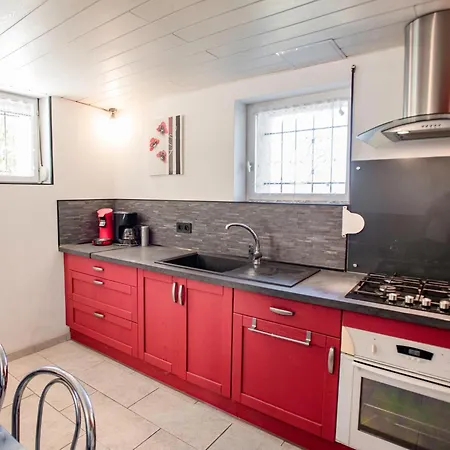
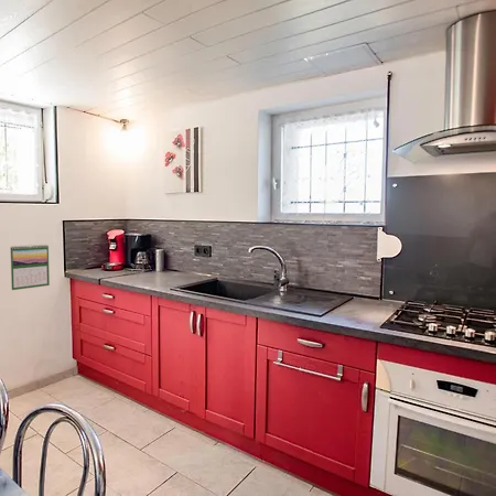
+ calendar (30, 266)
